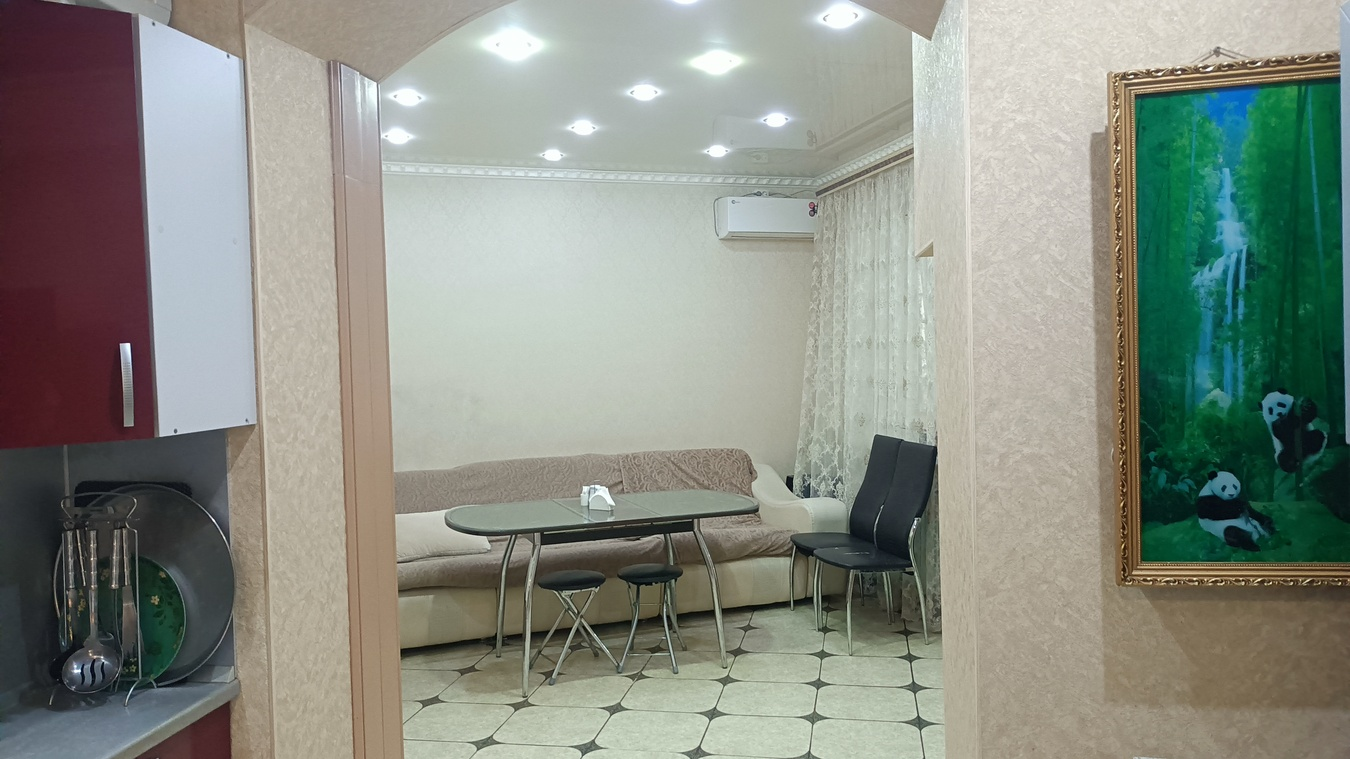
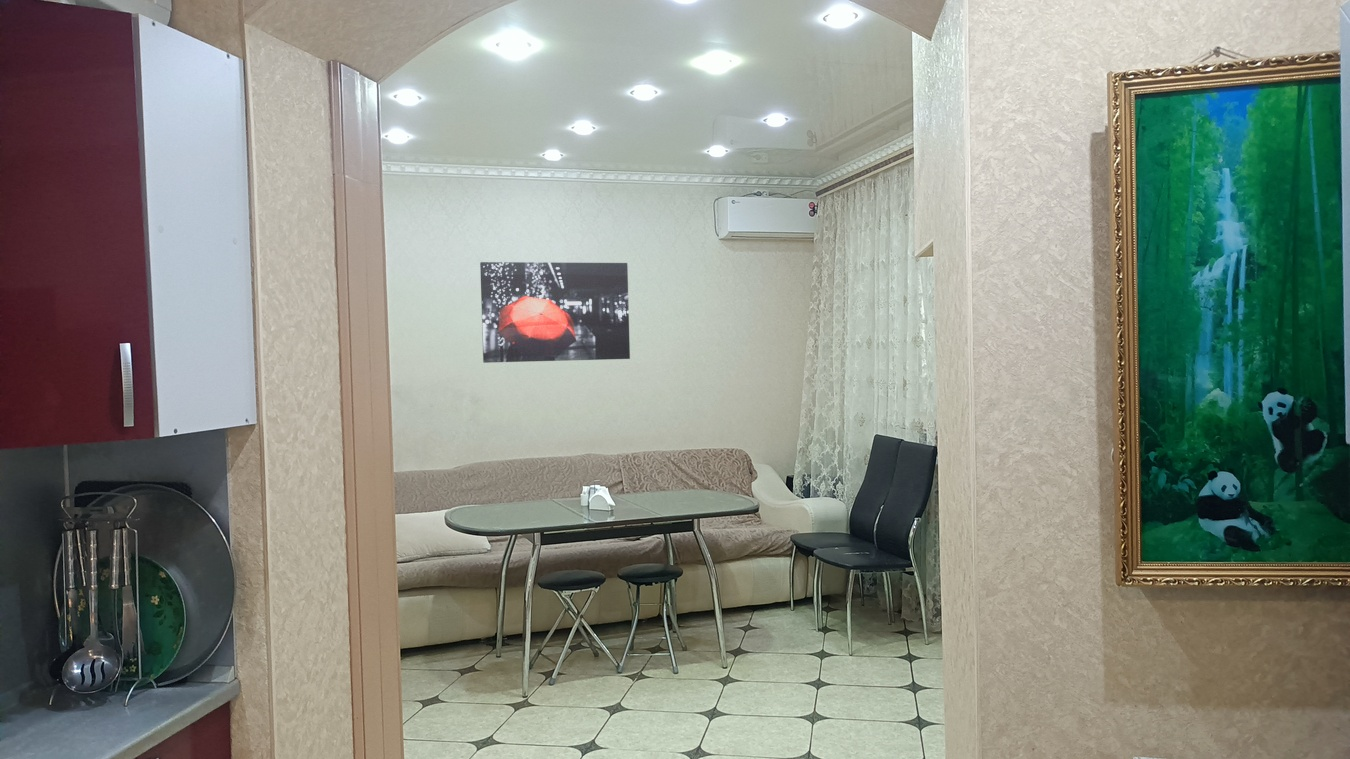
+ wall art (556, 311)
